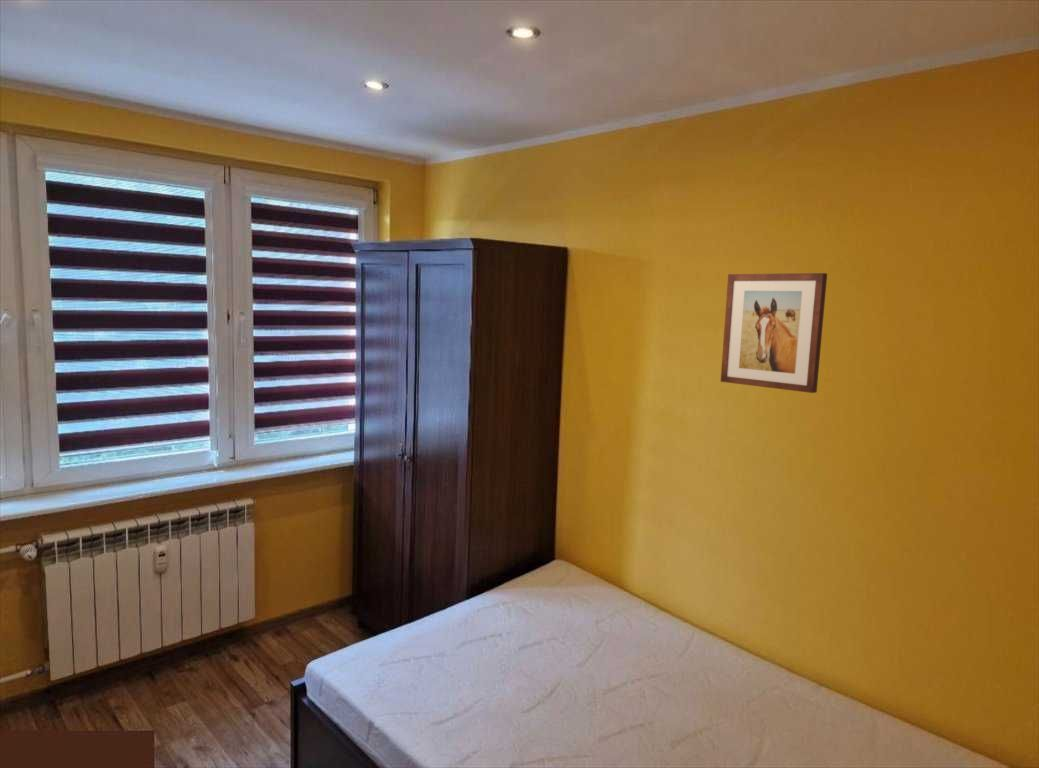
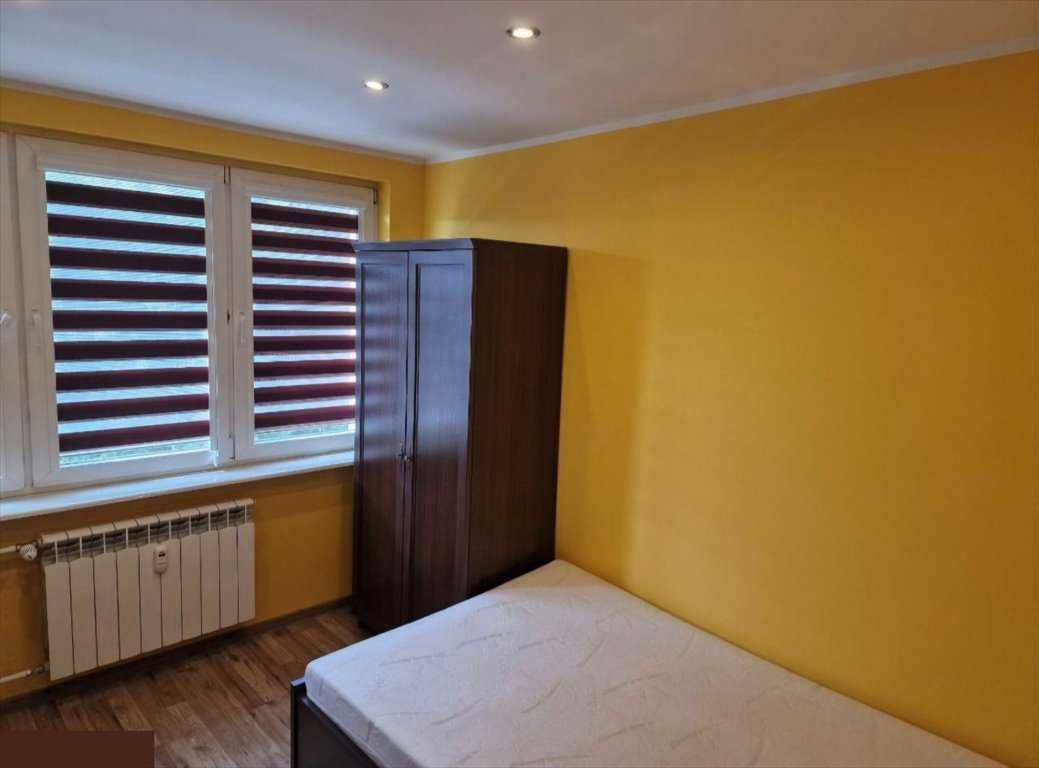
- wall art (770, 330)
